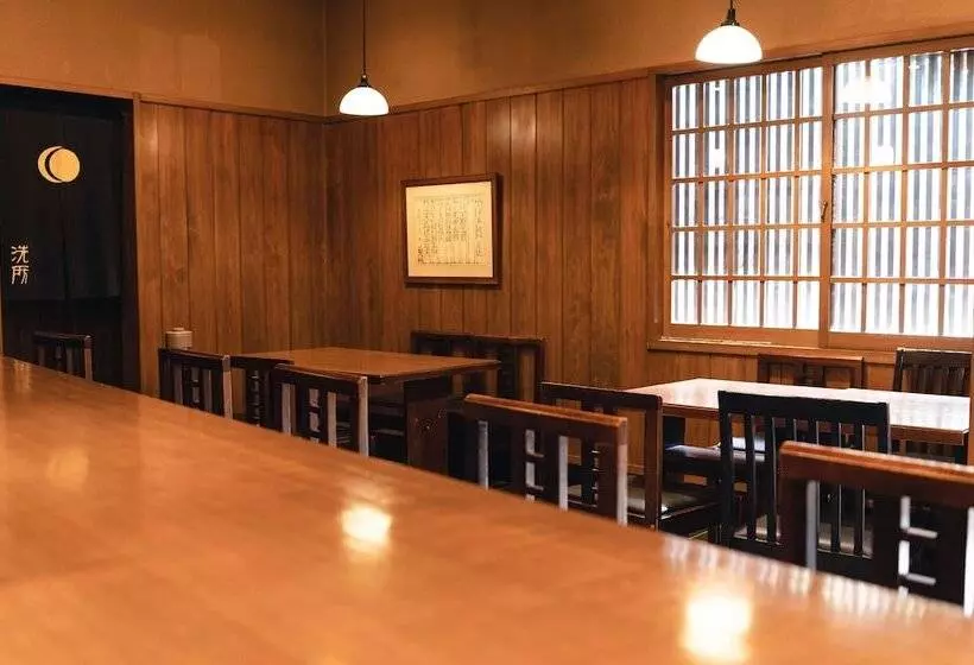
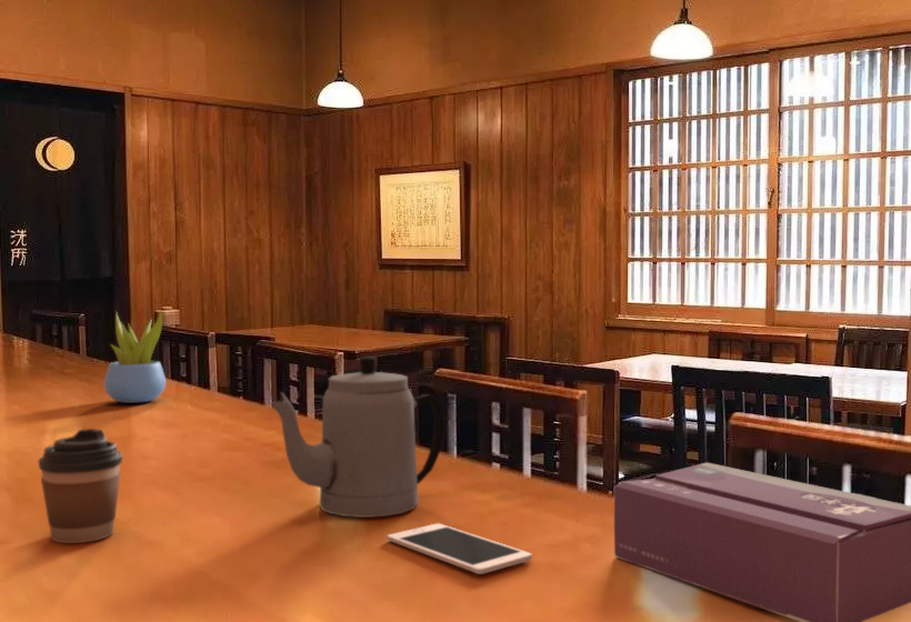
+ tissue box (760, 534)
+ cell phone (457, 546)
+ coffee cup (81, 483)
+ succulent plant (136, 355)
+ teapot (361, 431)
